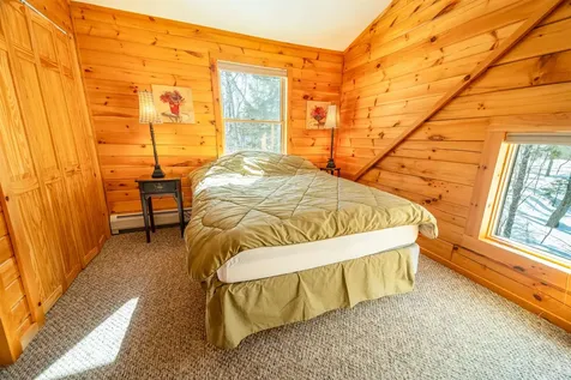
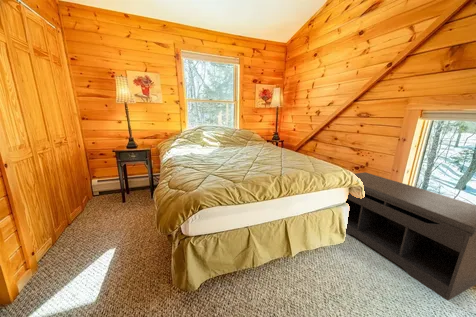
+ bench (396, 219)
